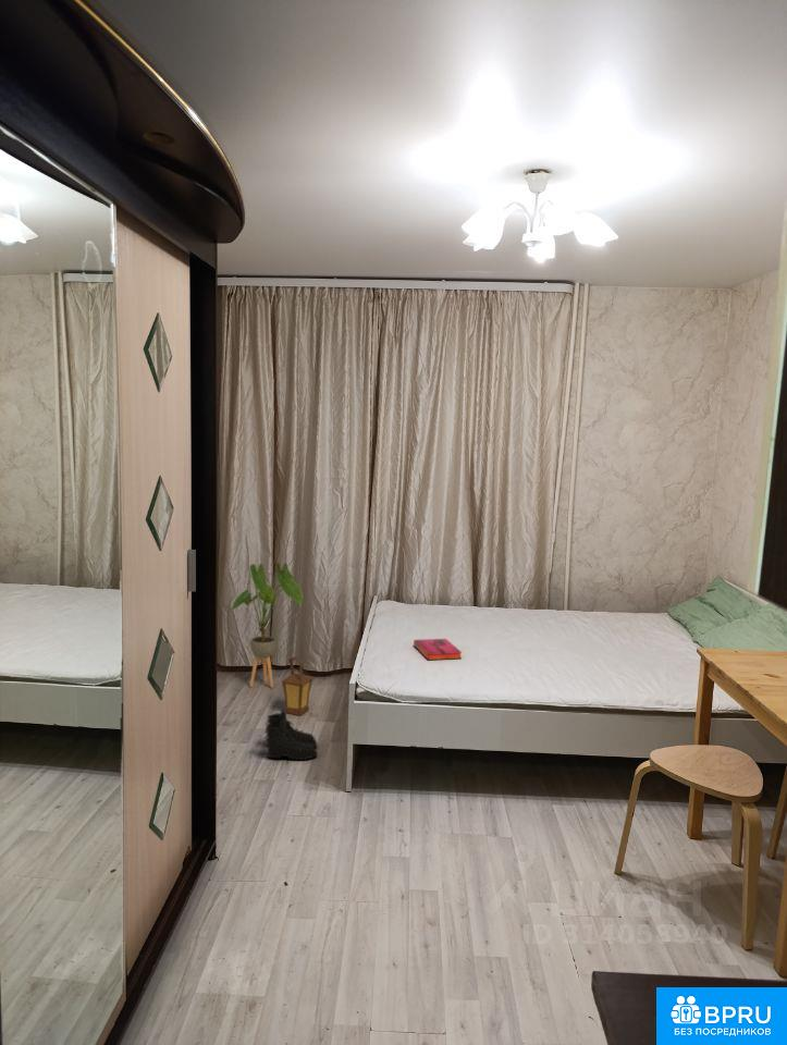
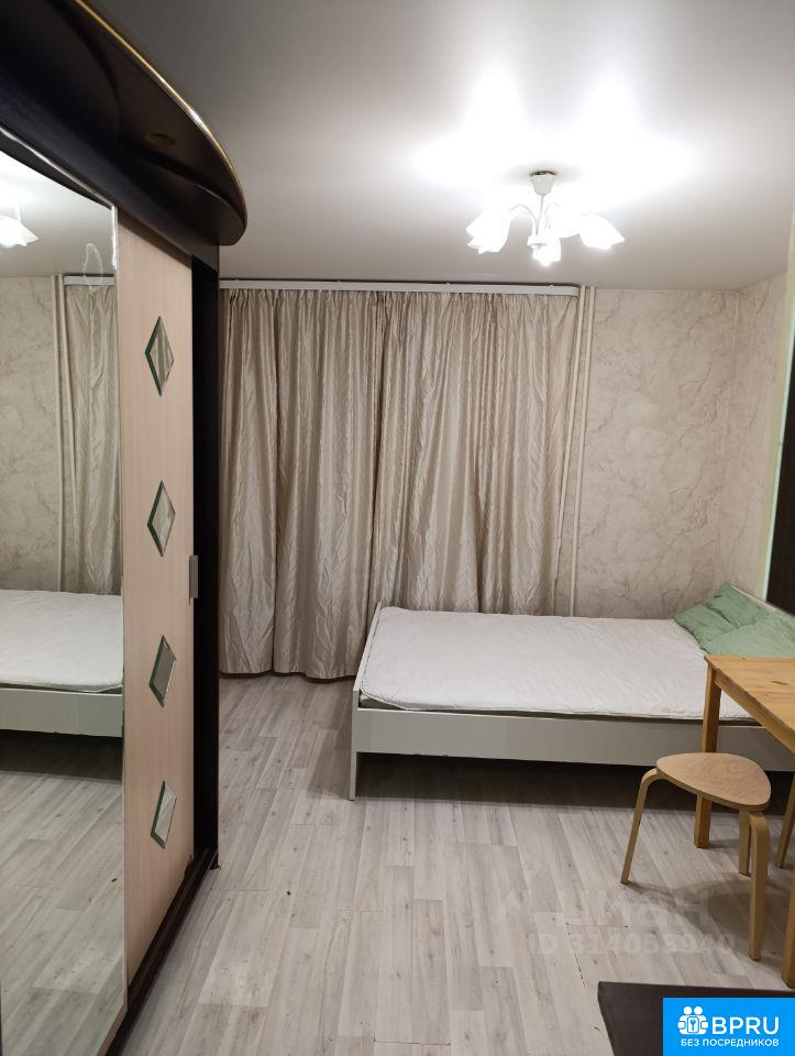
- lantern (295, 684)
- house plant (267, 623)
- hardback book (436, 649)
- boots (291, 733)
